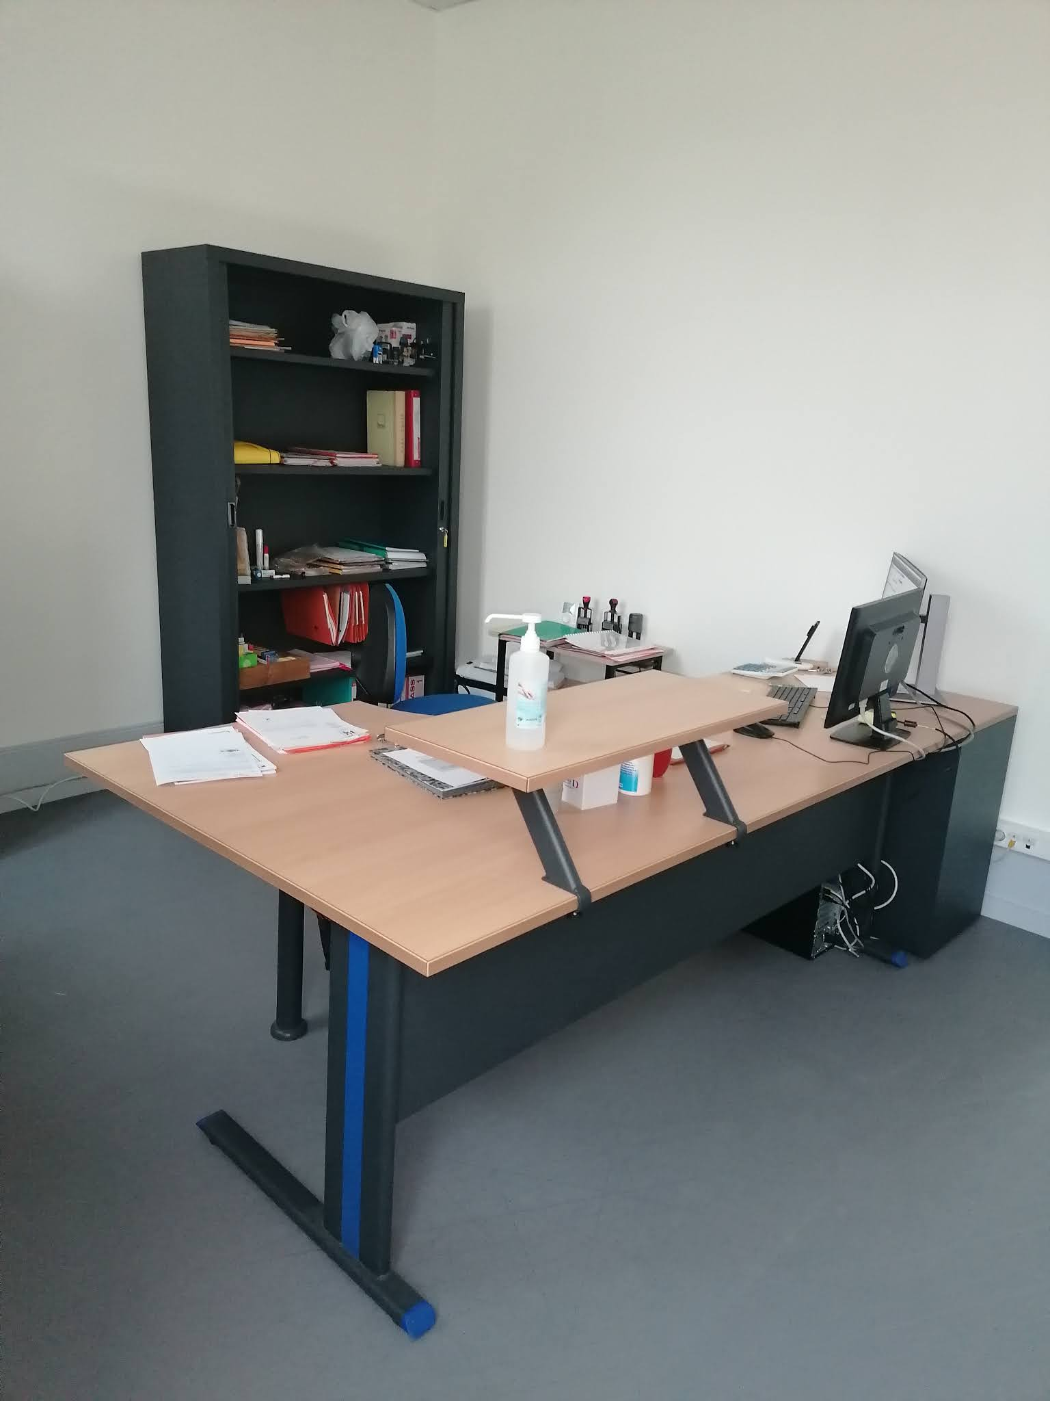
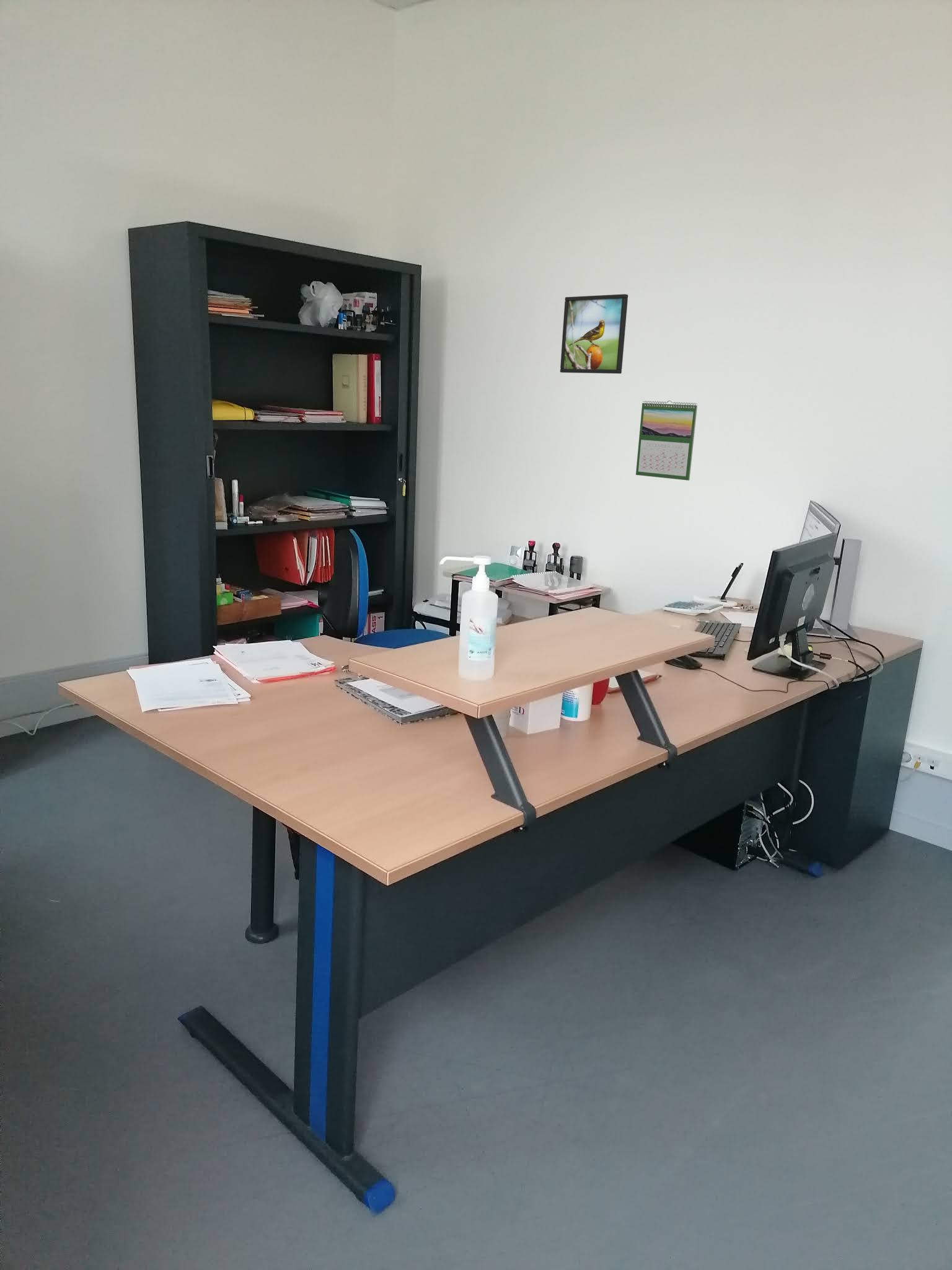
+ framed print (593, 334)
+ calendar (666, 439)
